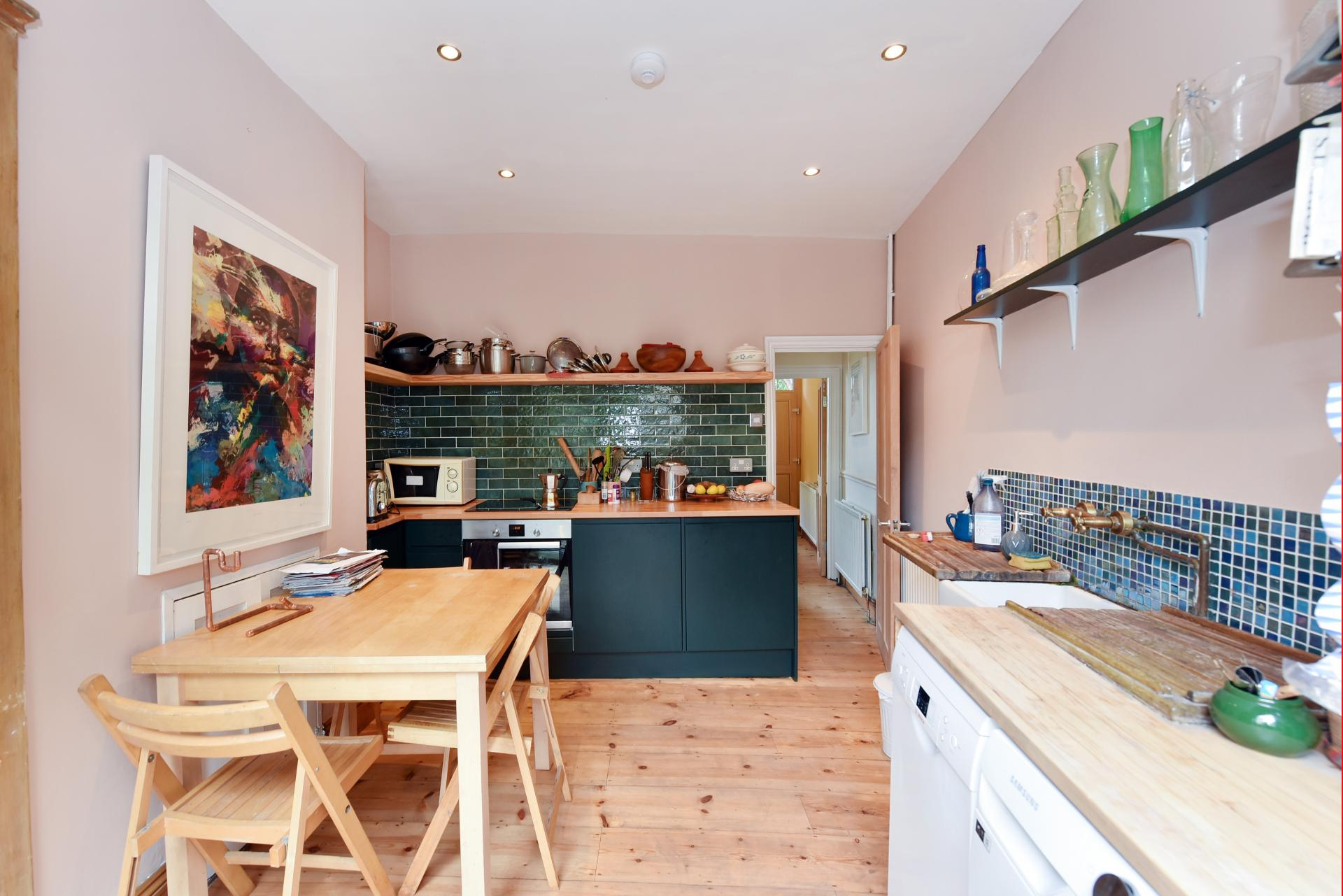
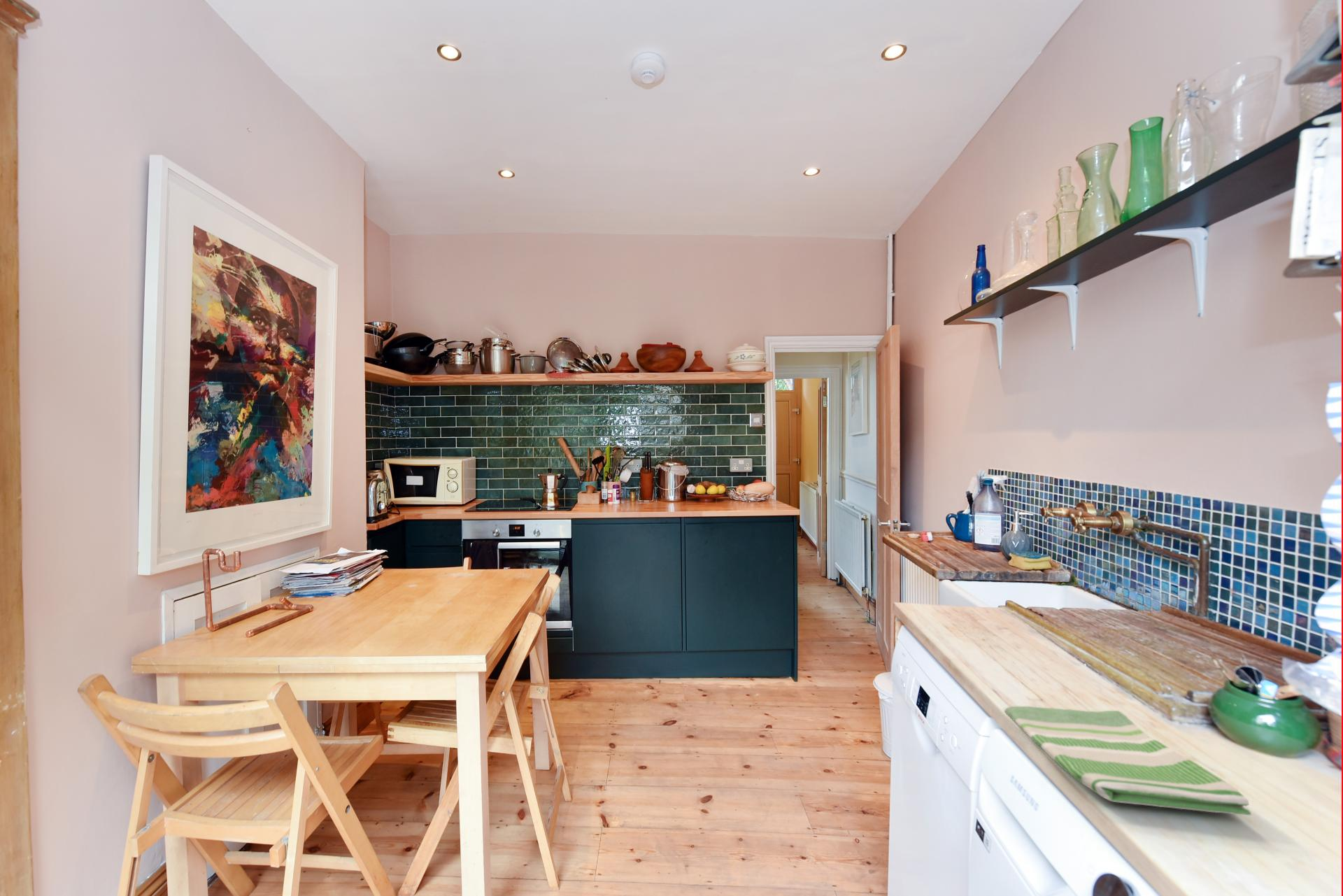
+ dish towel (1110, 750)
